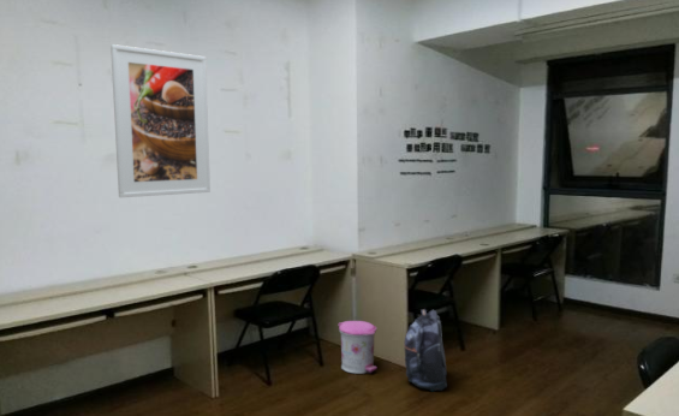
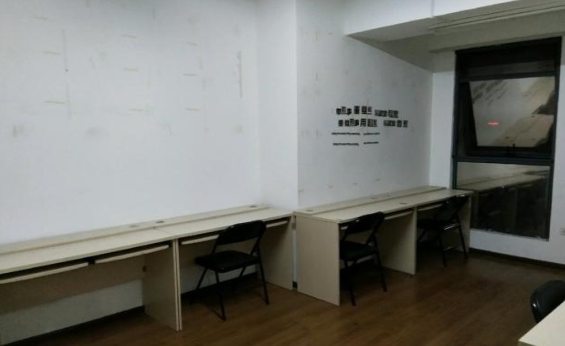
- backpack (429, 345)
- trash can (357, 345)
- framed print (163, 124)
